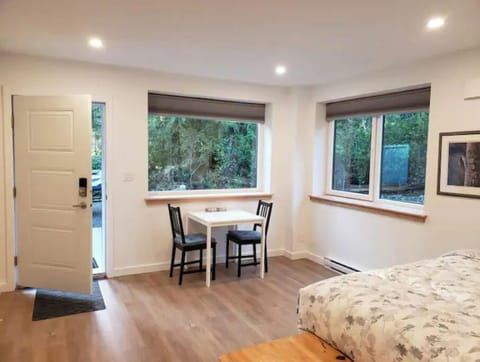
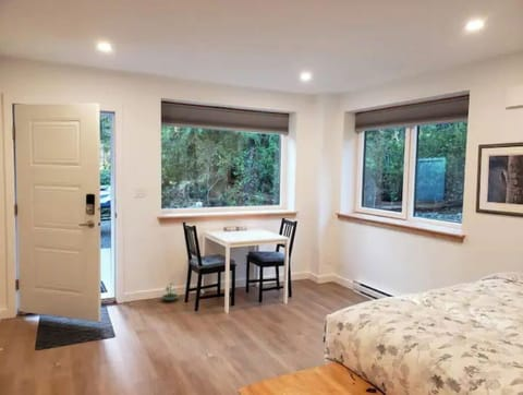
+ terrarium (170, 286)
